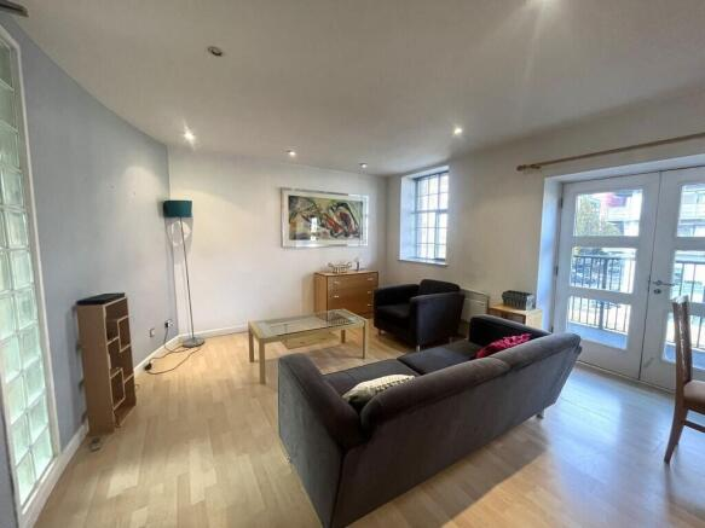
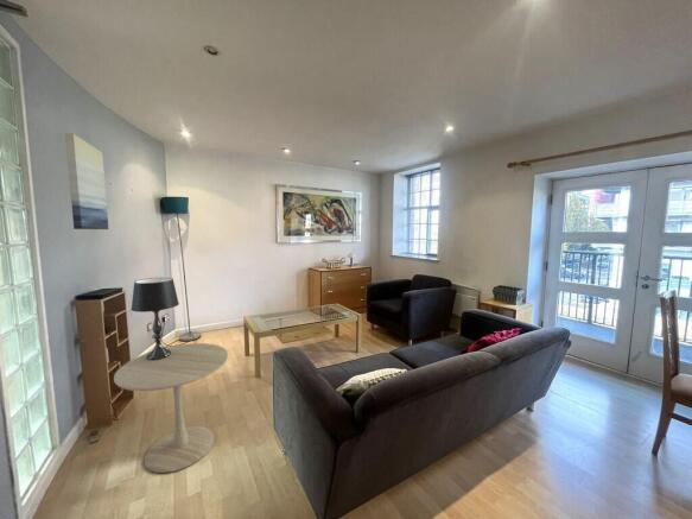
+ table lamp (157, 318)
+ wall art (89, 186)
+ side table (178, 405)
